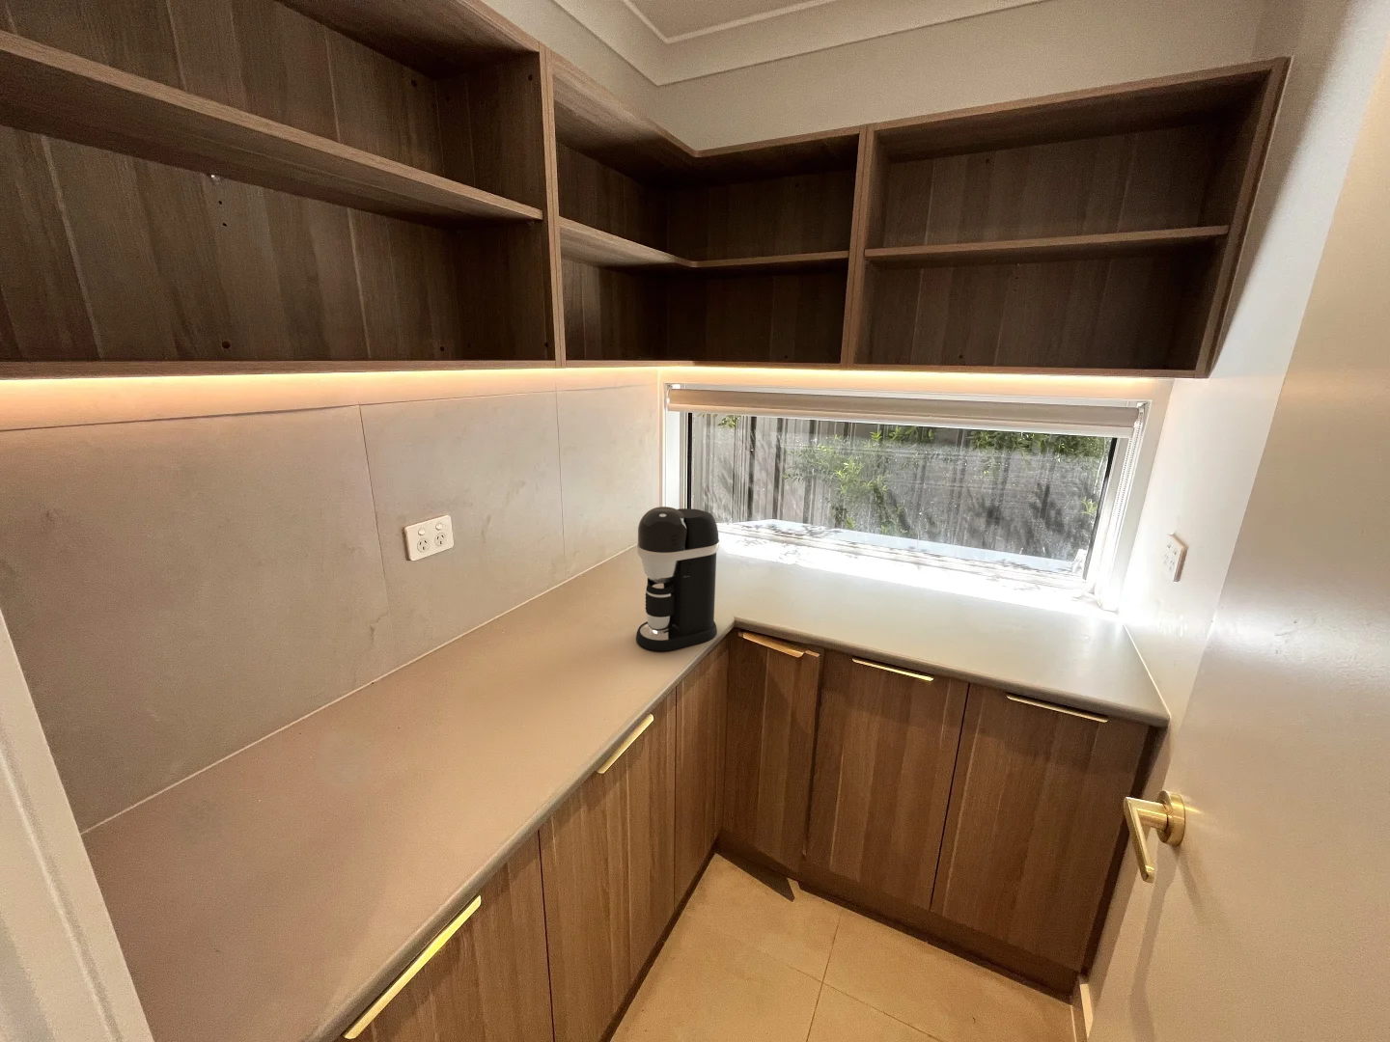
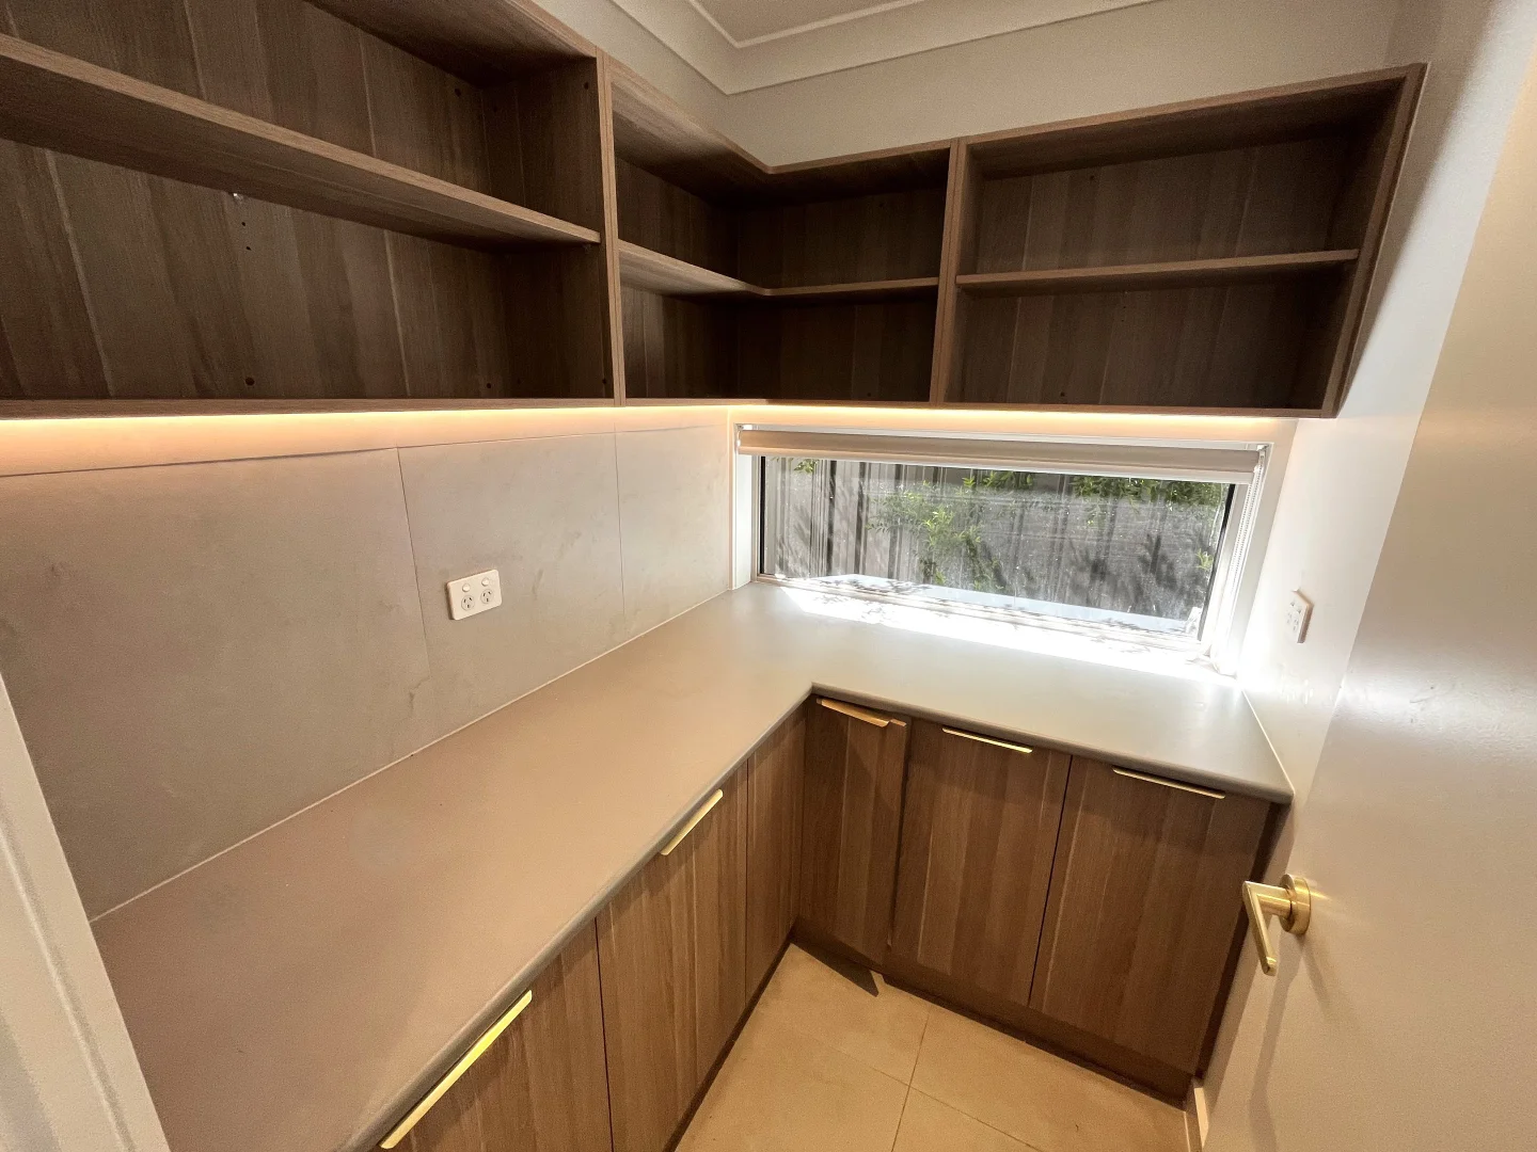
- coffee maker (677, 572)
